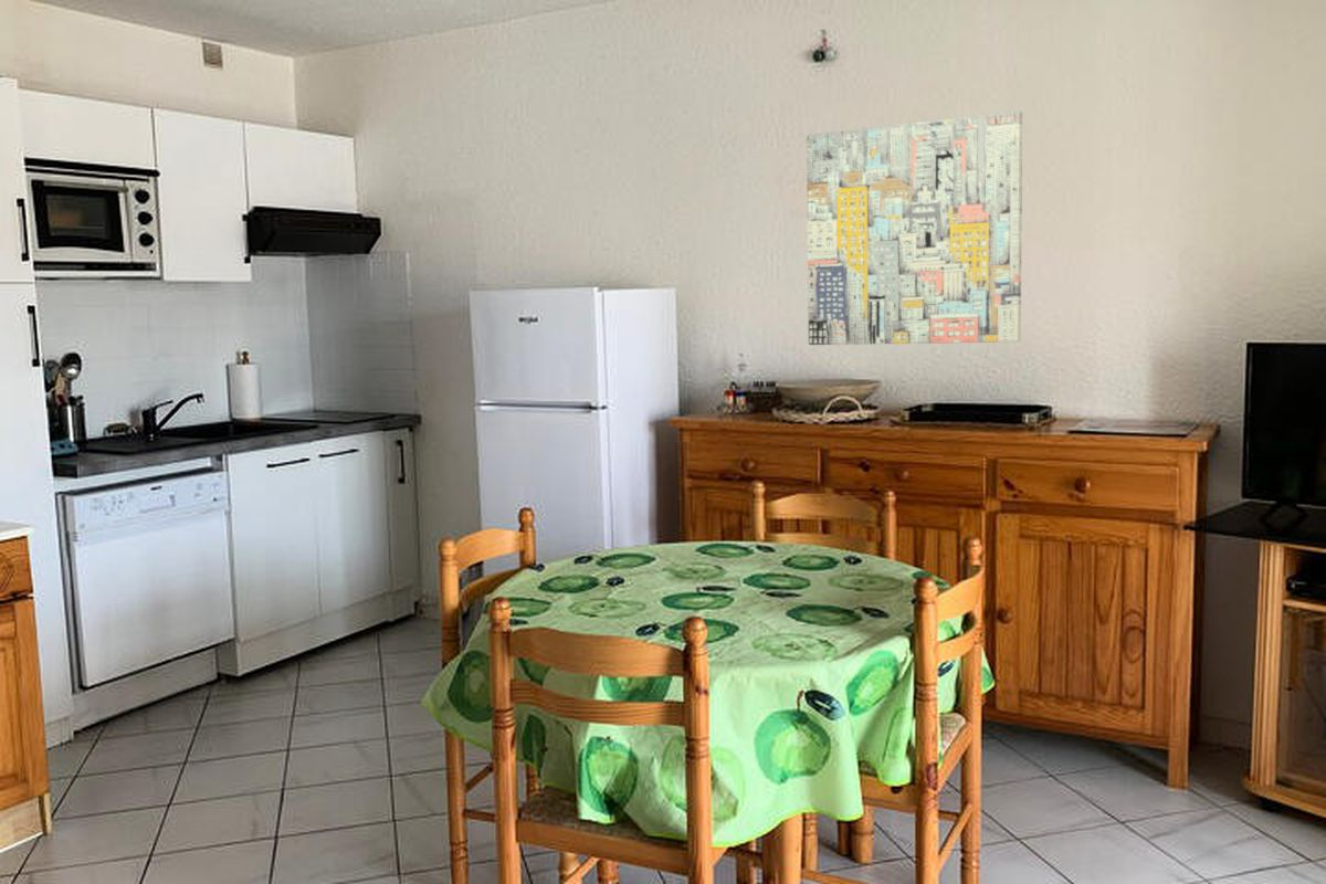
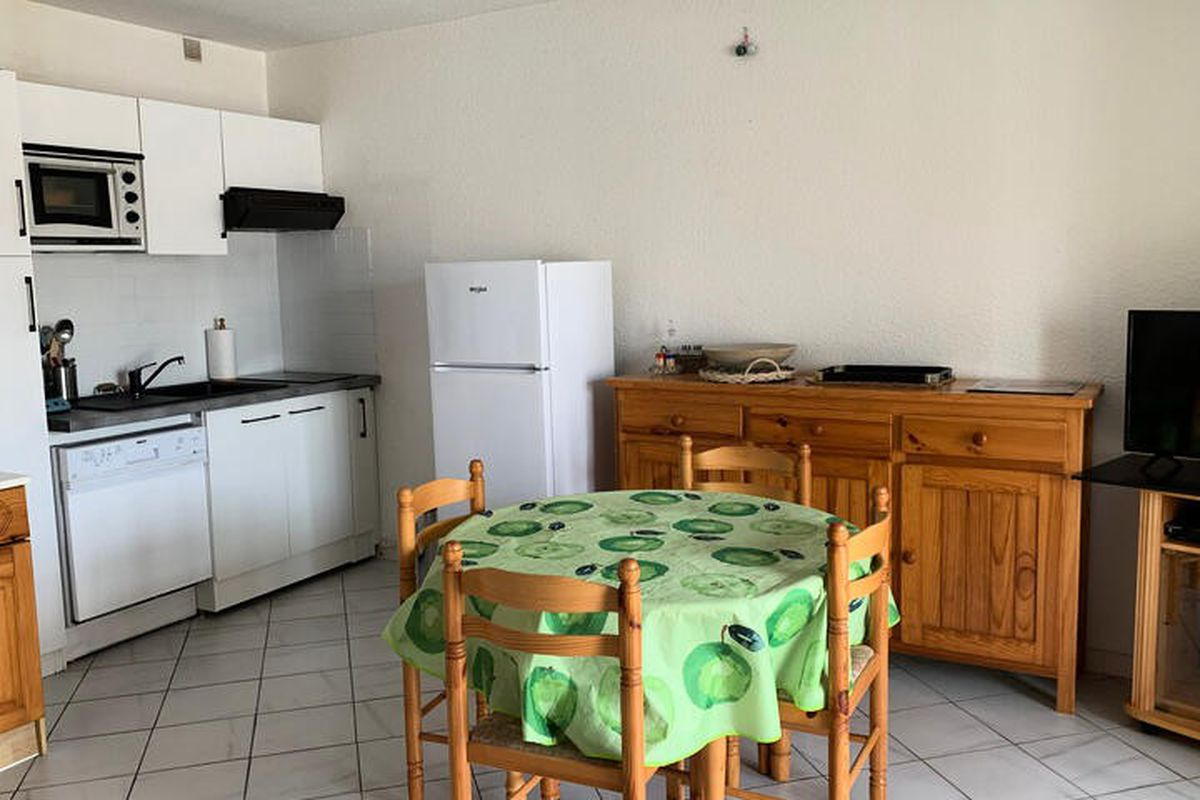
- wall art (909, 234)
